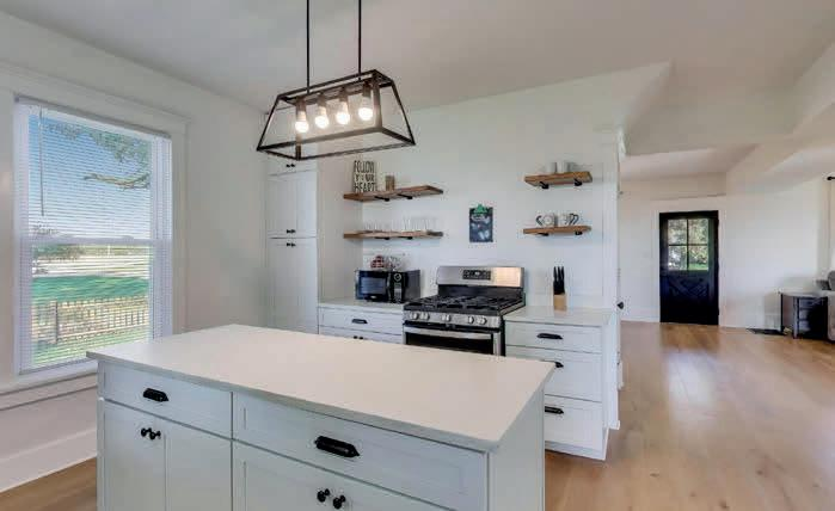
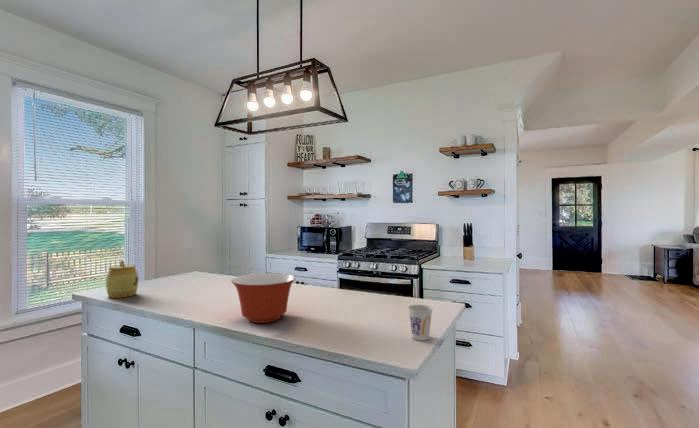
+ jar (122, 277)
+ cup (420, 322)
+ mixing bowl (264, 298)
